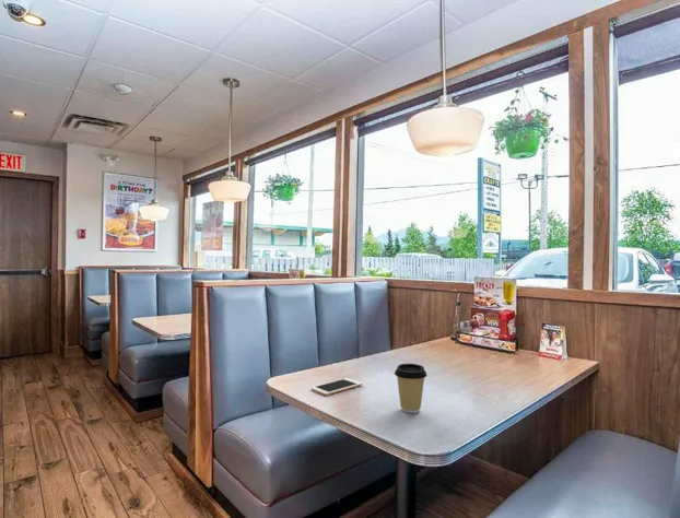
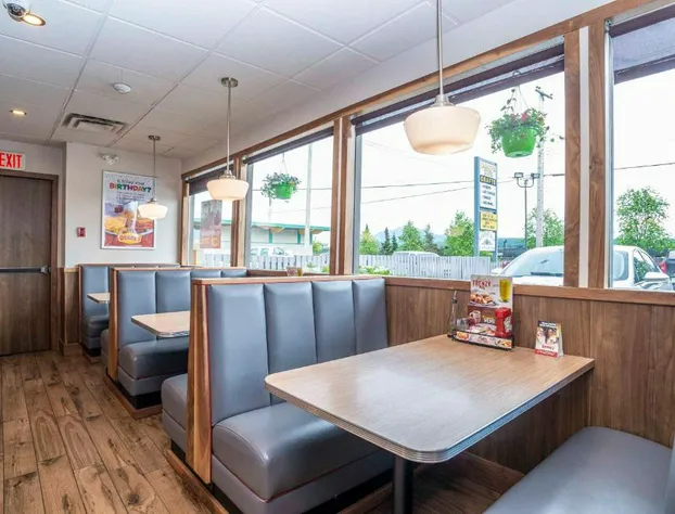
- coffee cup (410, 388)
- cell phone (337, 386)
